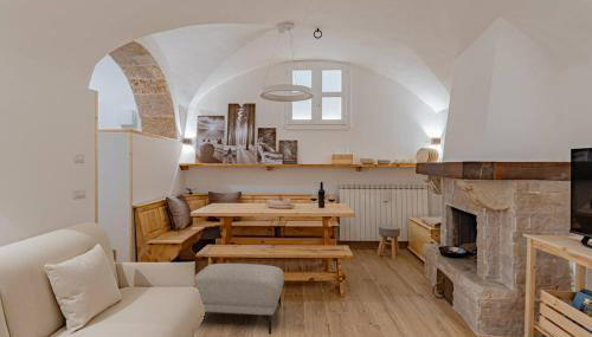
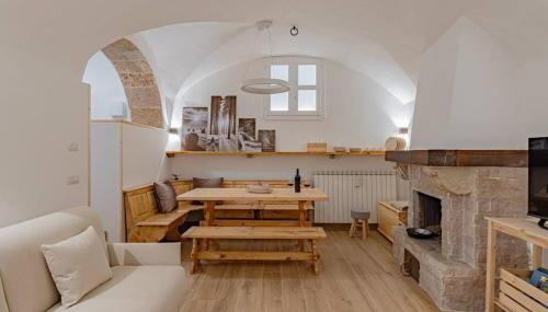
- ottoman (237, 292)
